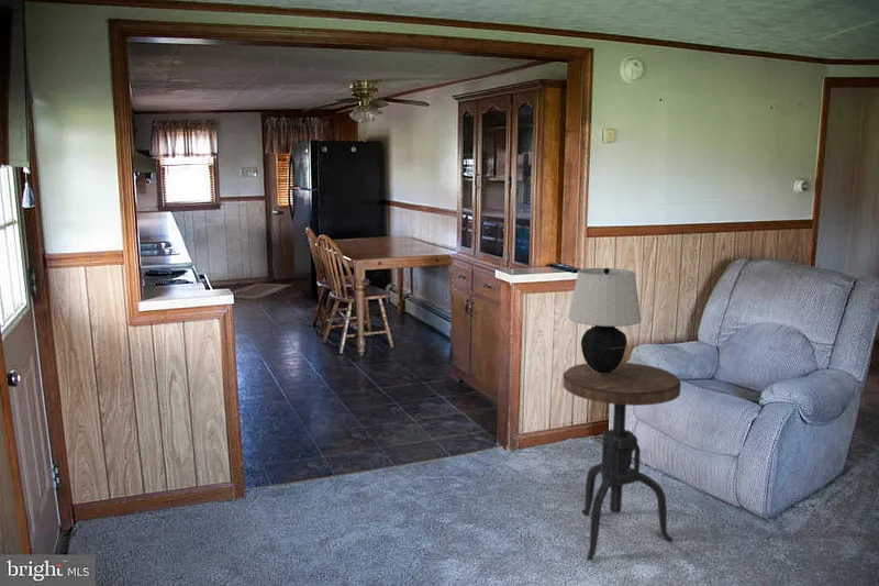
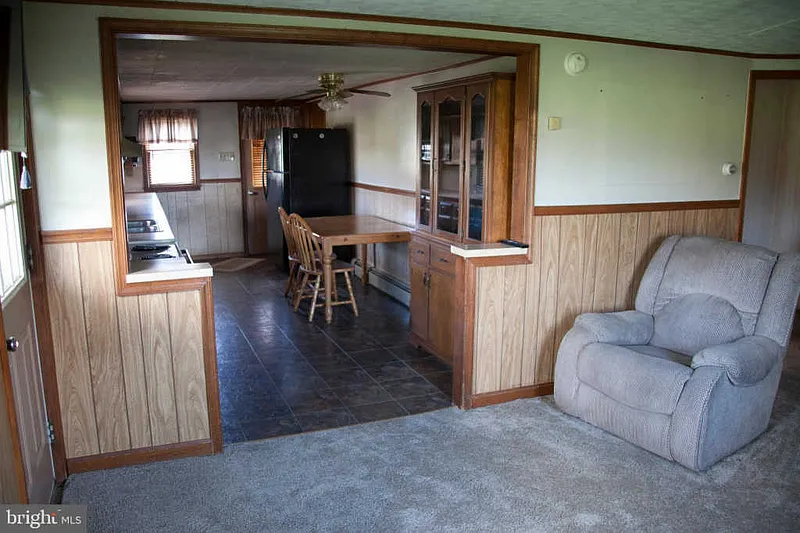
- table lamp (604, 320)
- side table (616, 457)
